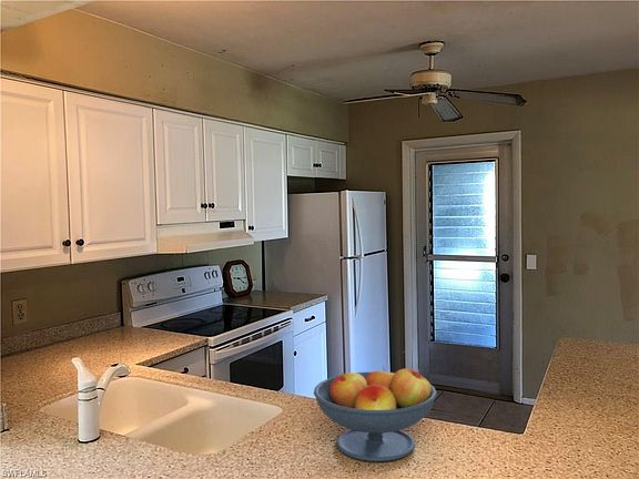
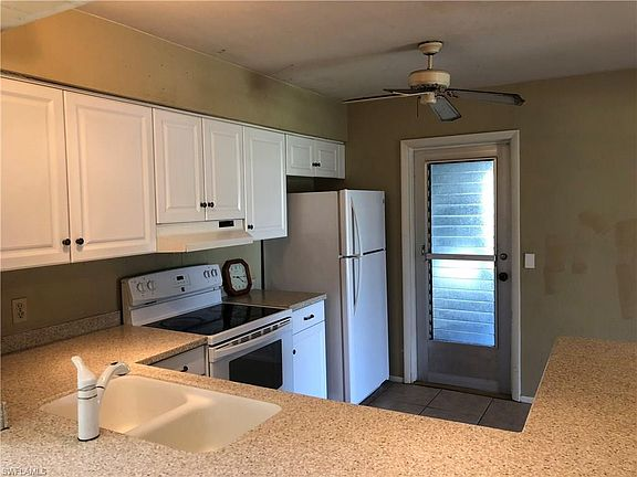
- fruit bowl (374, 407)
